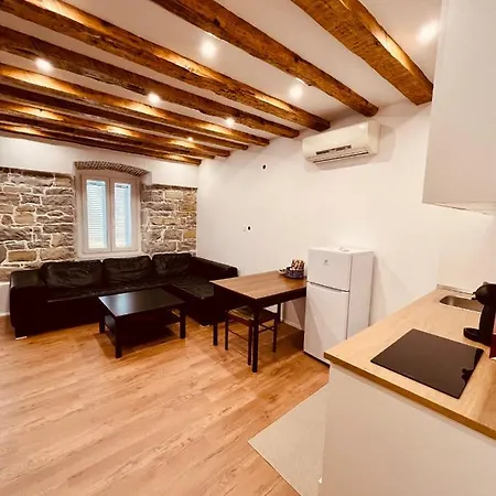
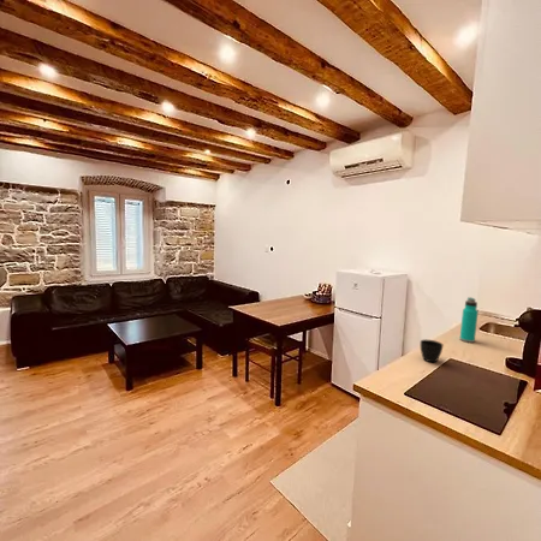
+ cup (432, 351)
+ water bottle (469, 319)
